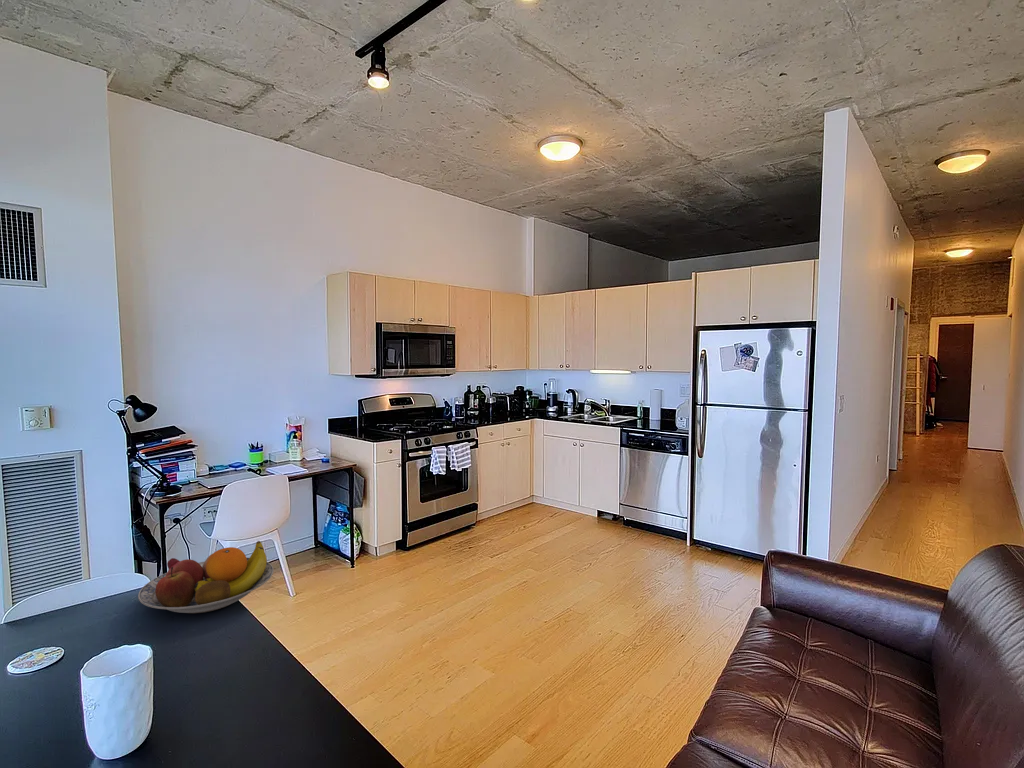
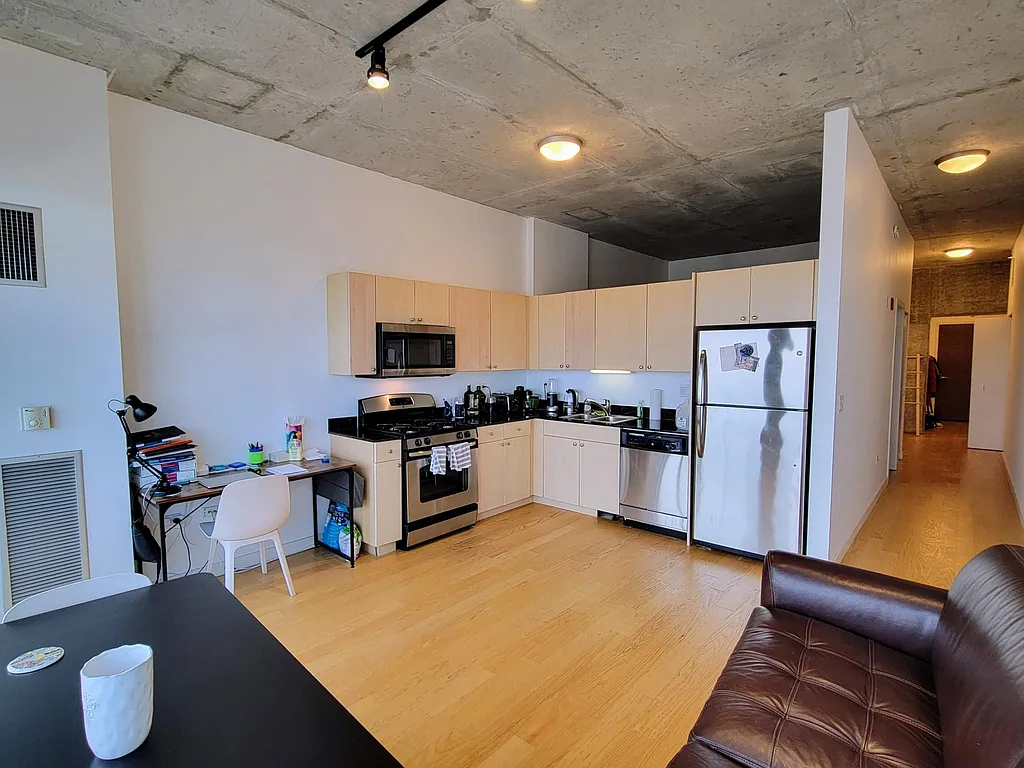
- fruit bowl (209, 575)
